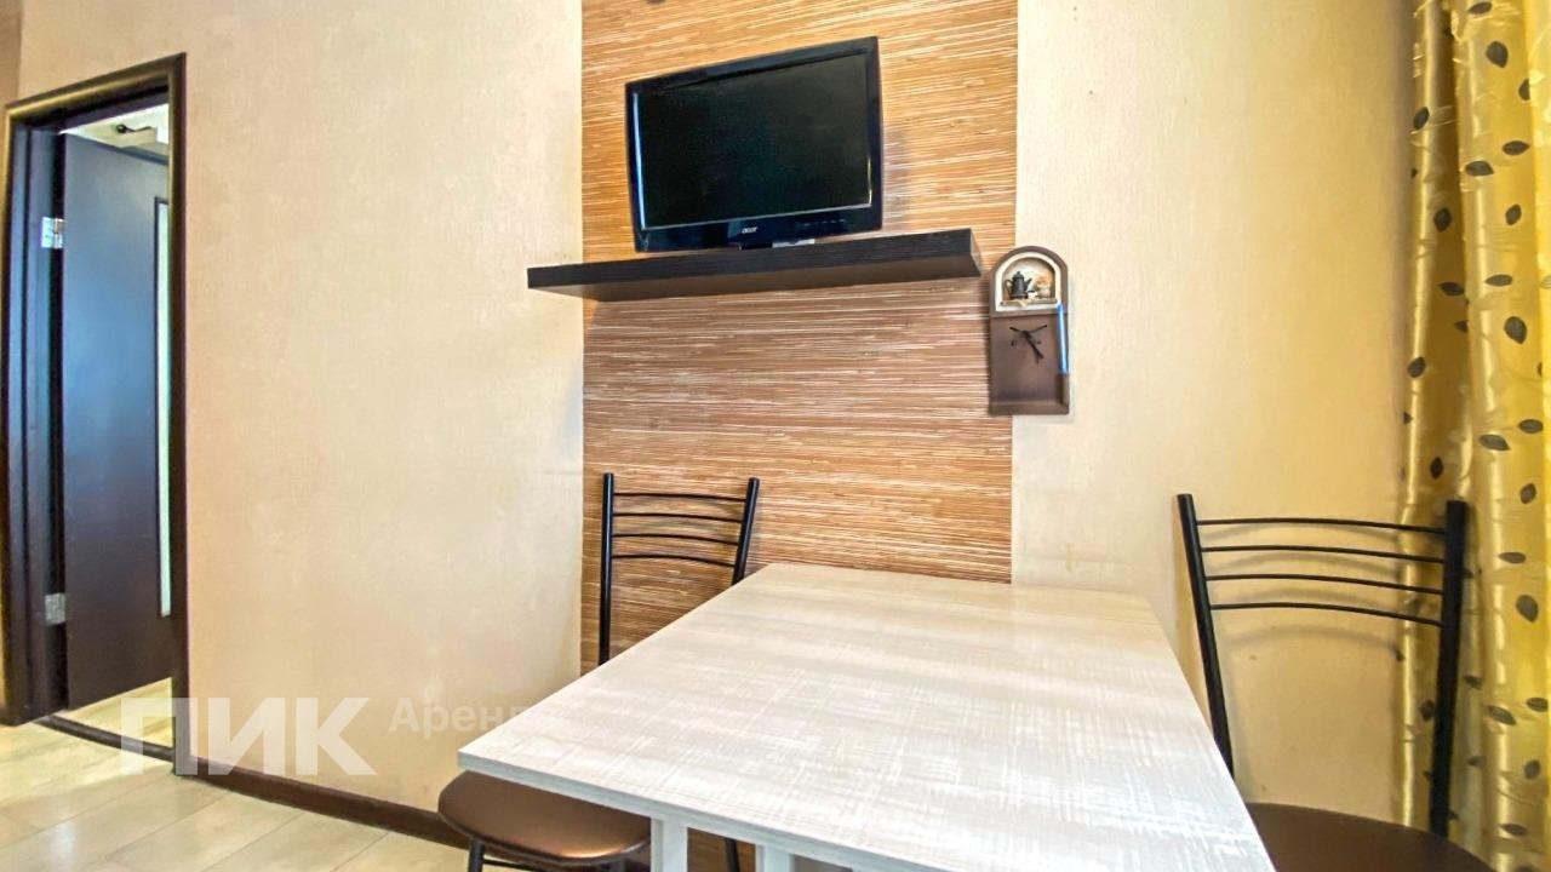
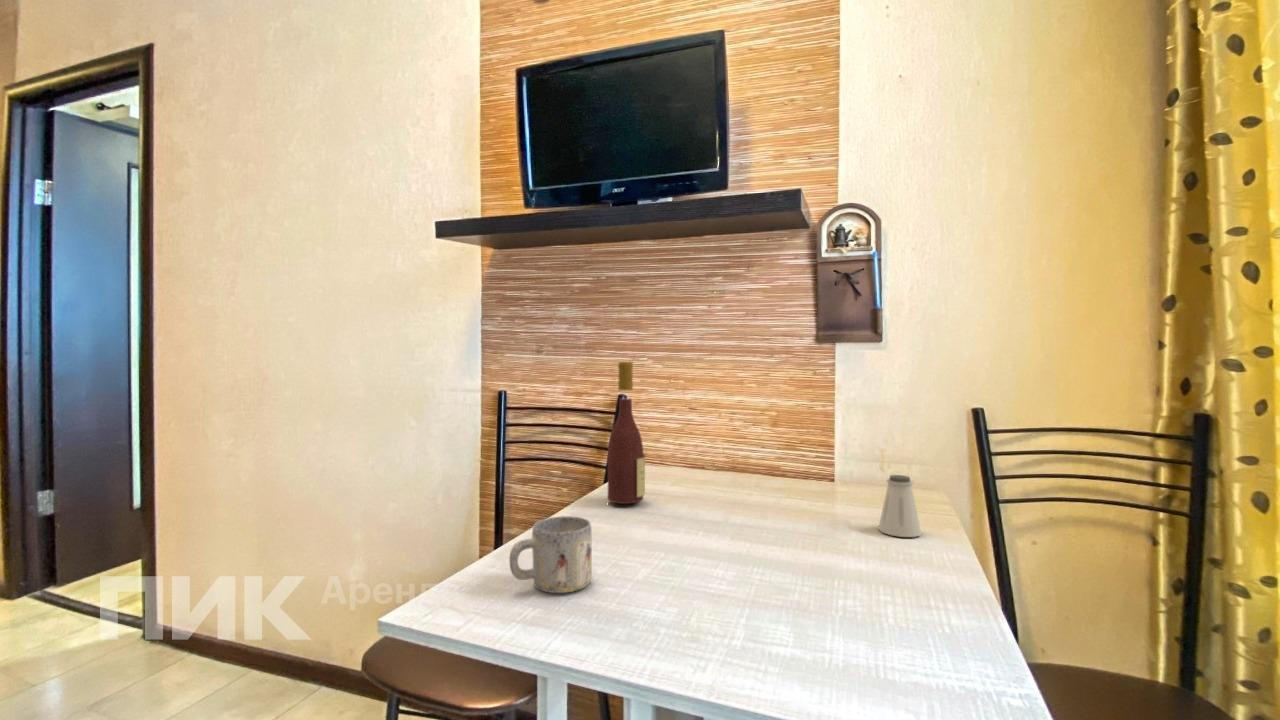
+ mug (551, 555)
+ saltshaker (899, 503)
+ wine bottle (625, 432)
